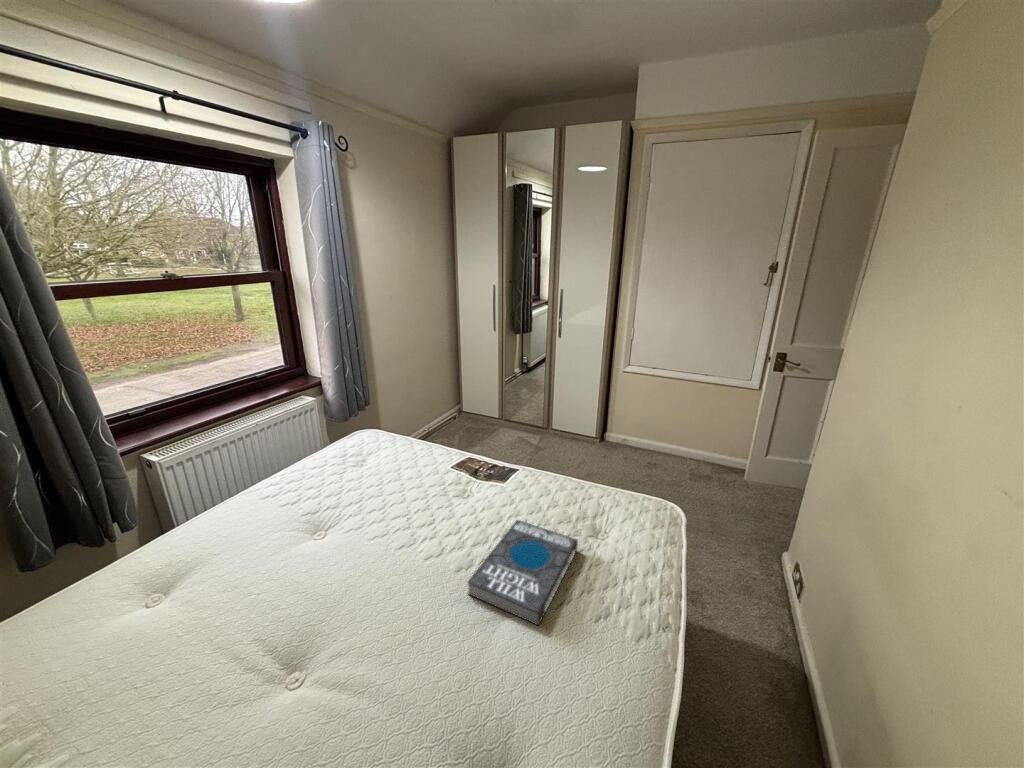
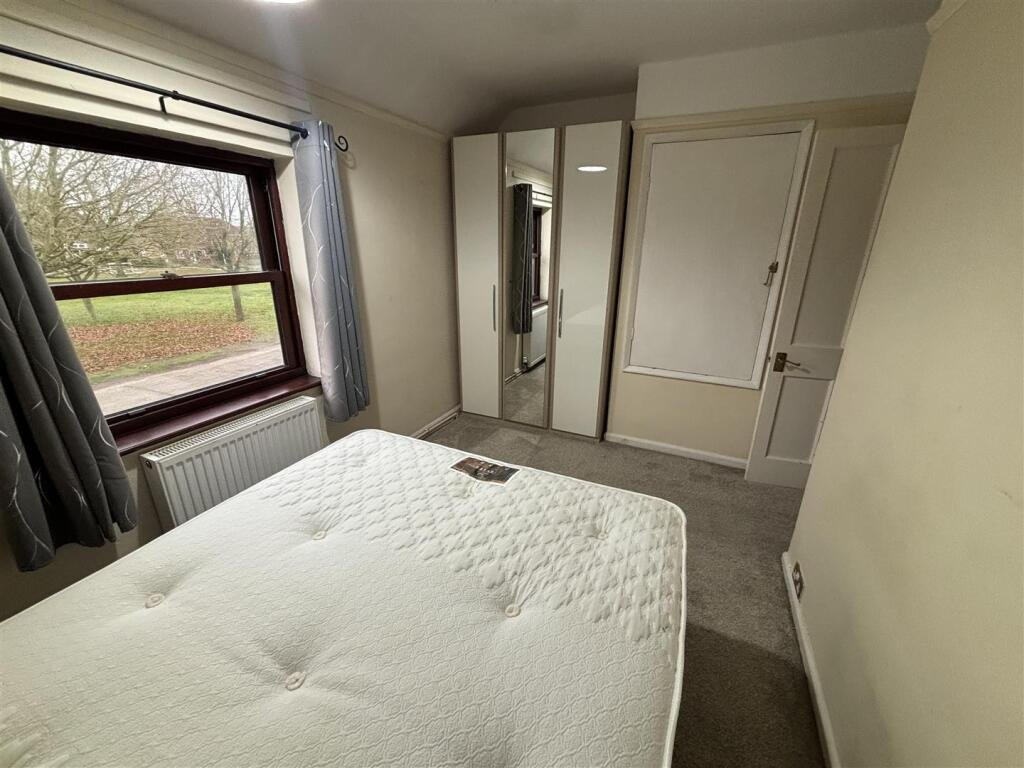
- book (526, 564)
